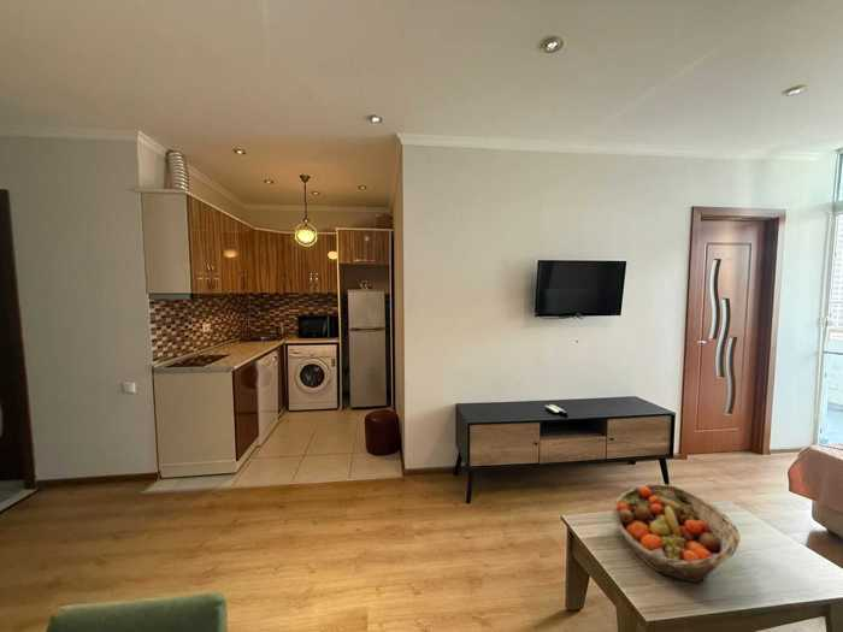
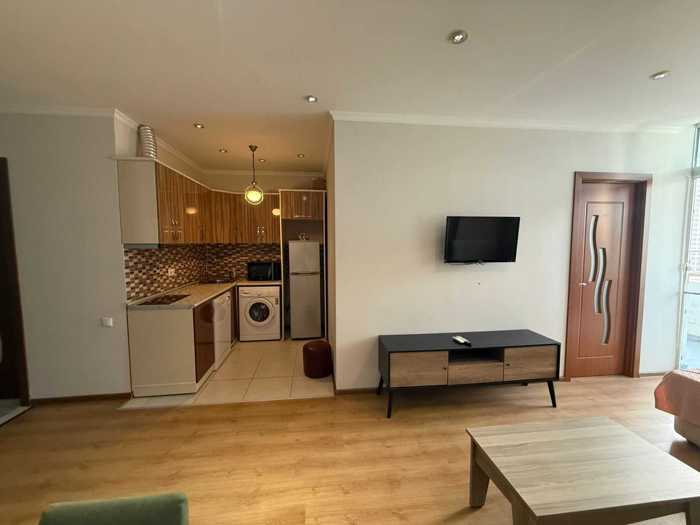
- fruit basket (668, 527)
